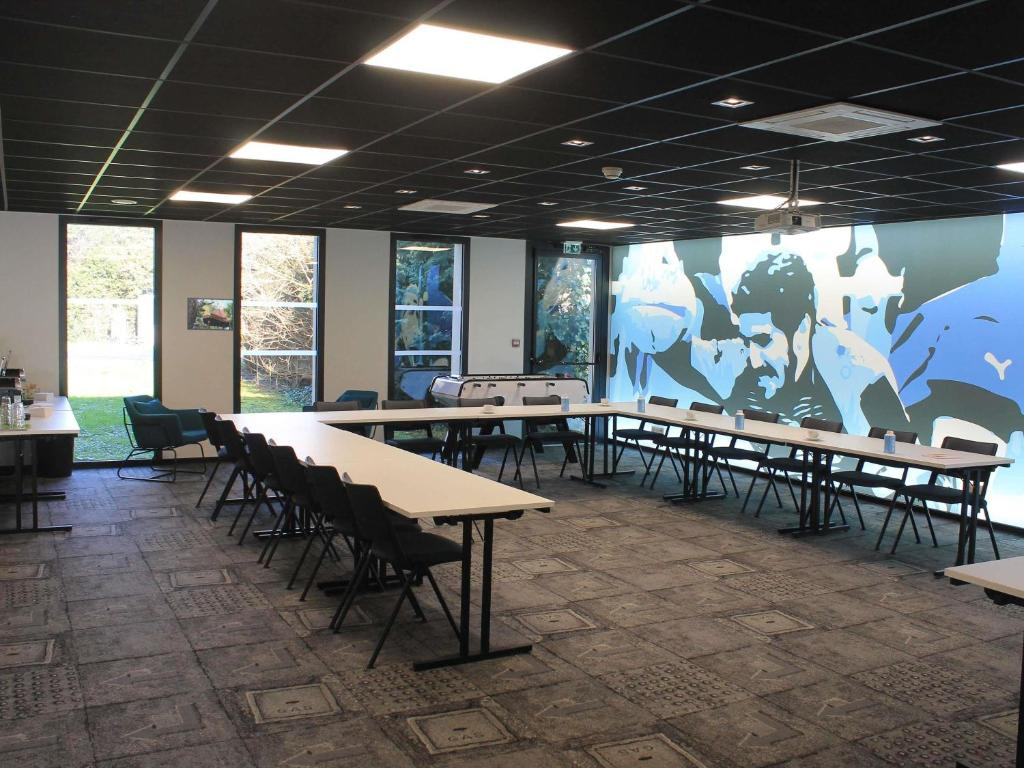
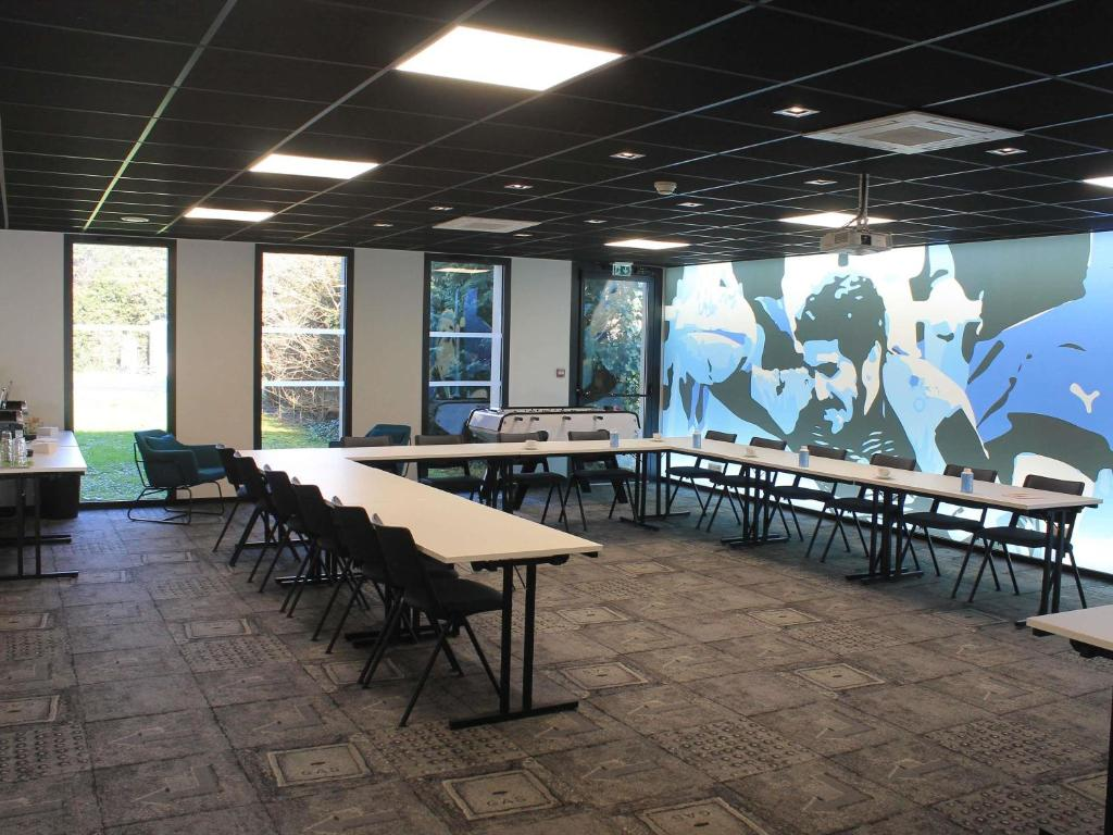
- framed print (210, 314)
